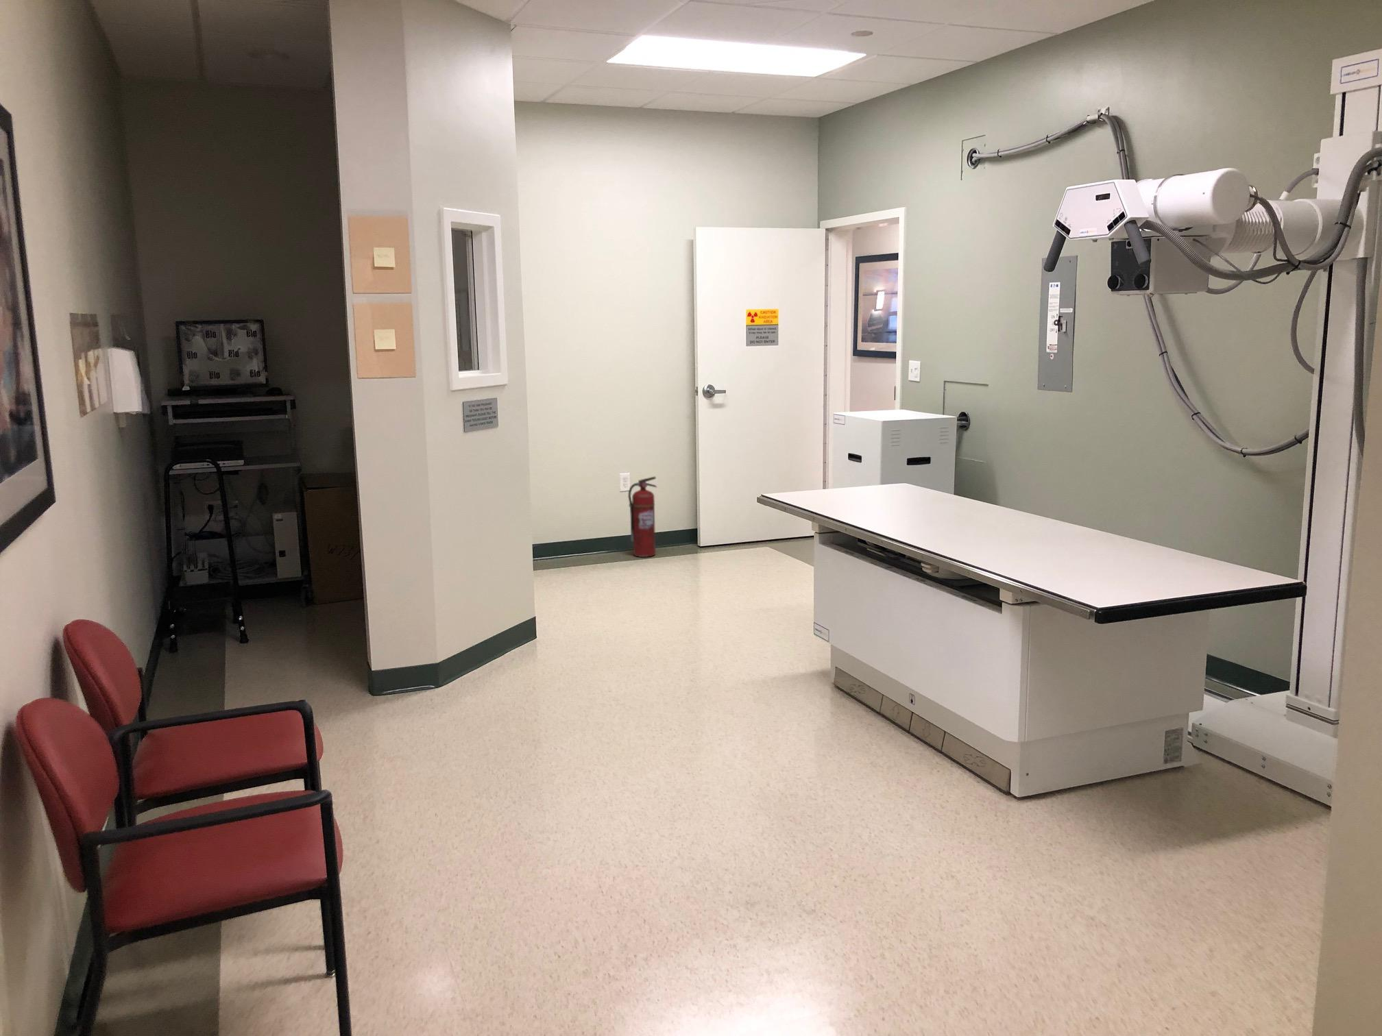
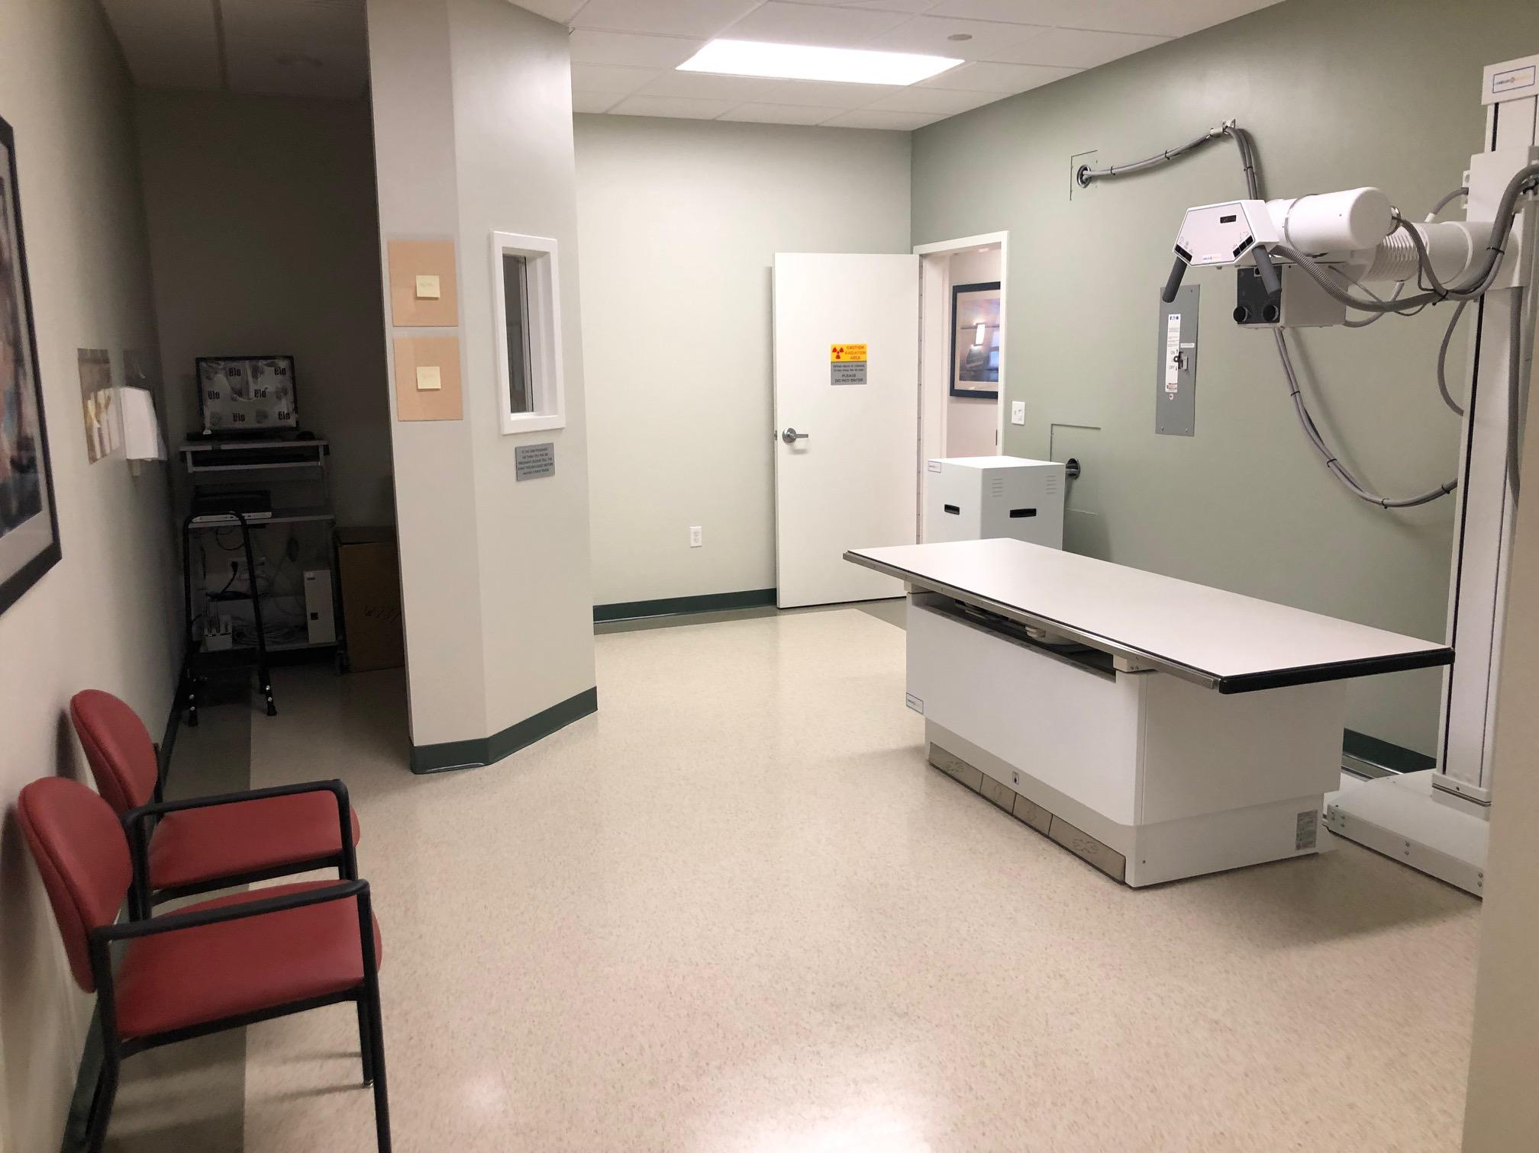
- fire extinguisher (643, 516)
